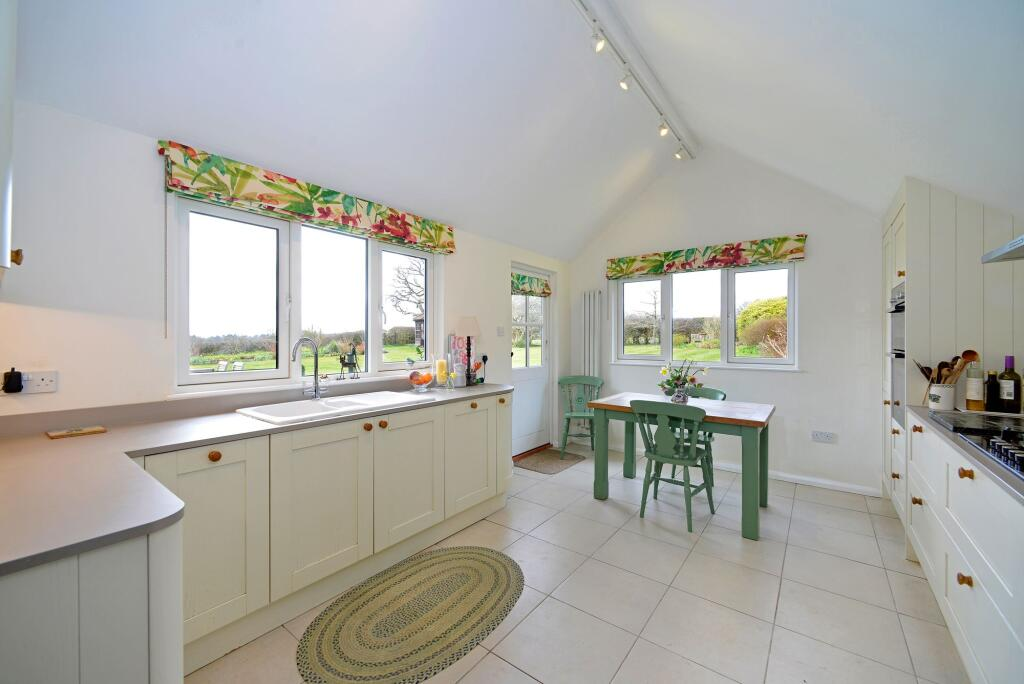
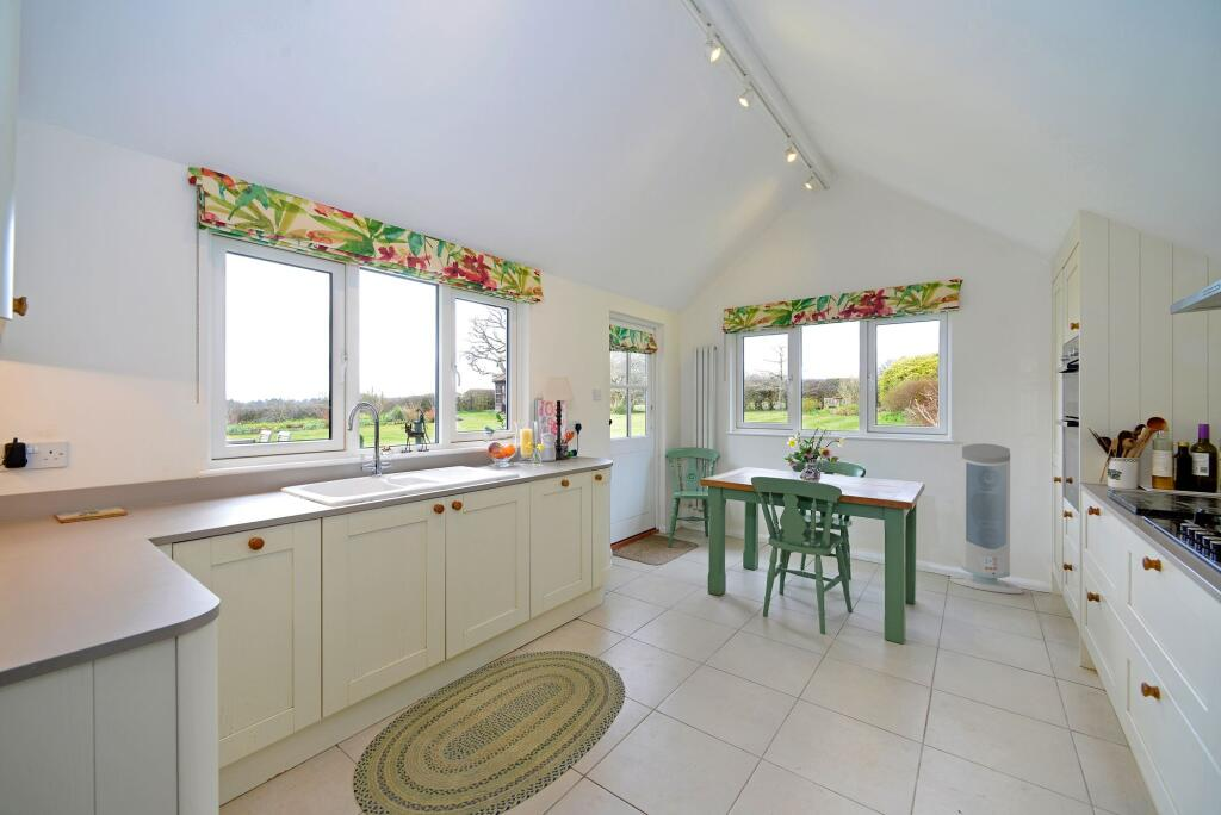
+ air purifier (985, 515)
